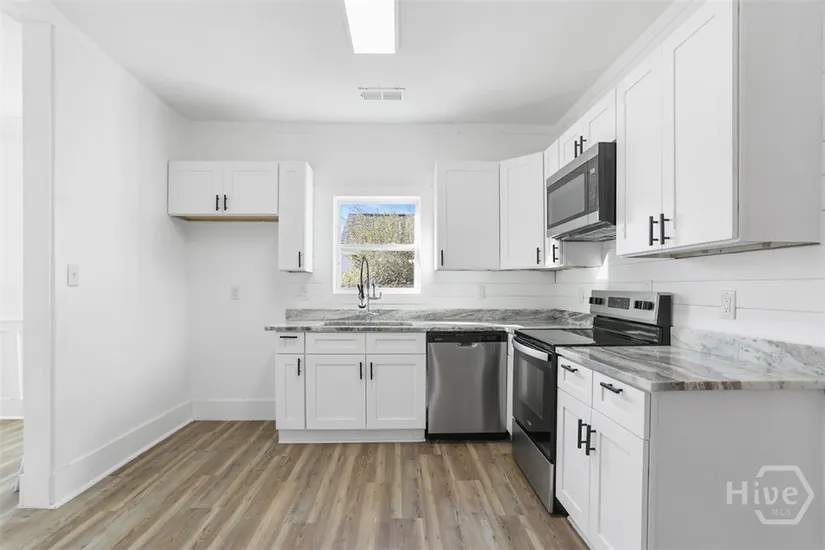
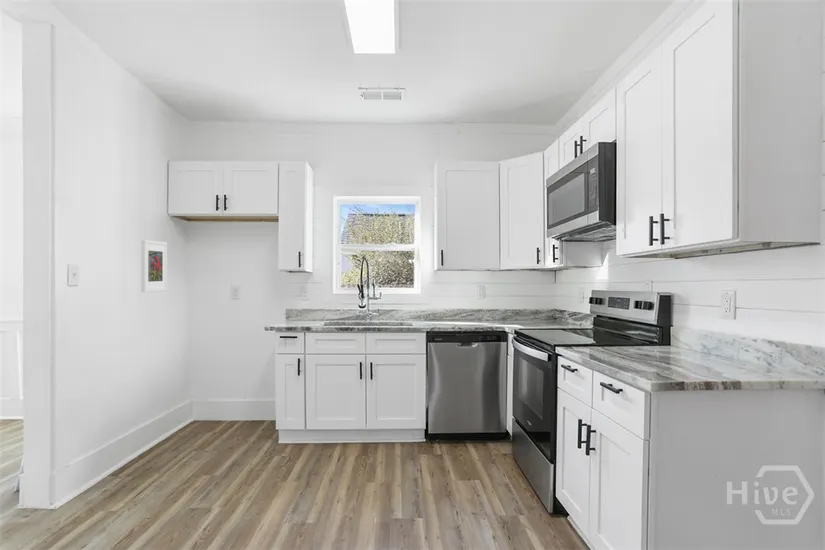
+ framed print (154, 266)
